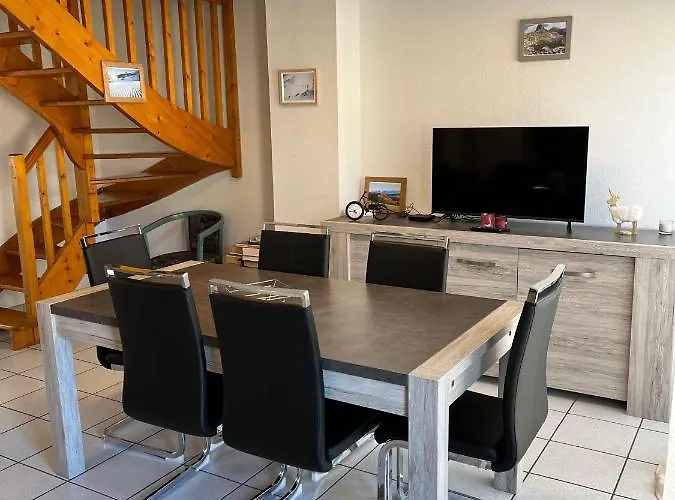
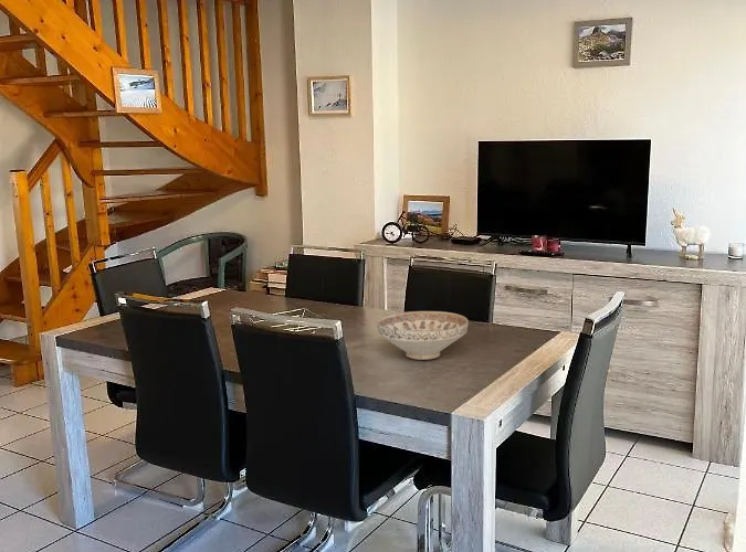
+ decorative bowl (422, 338)
